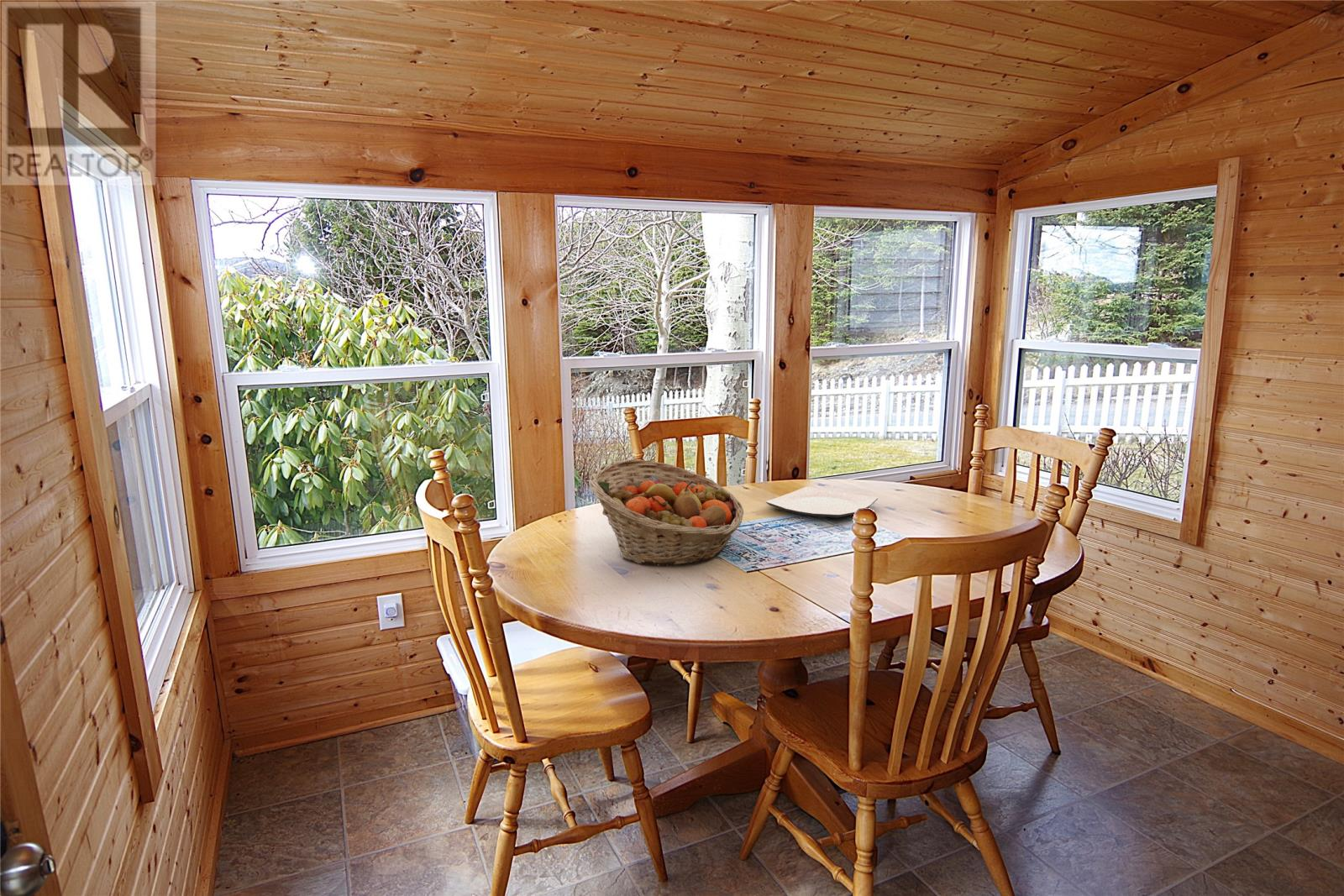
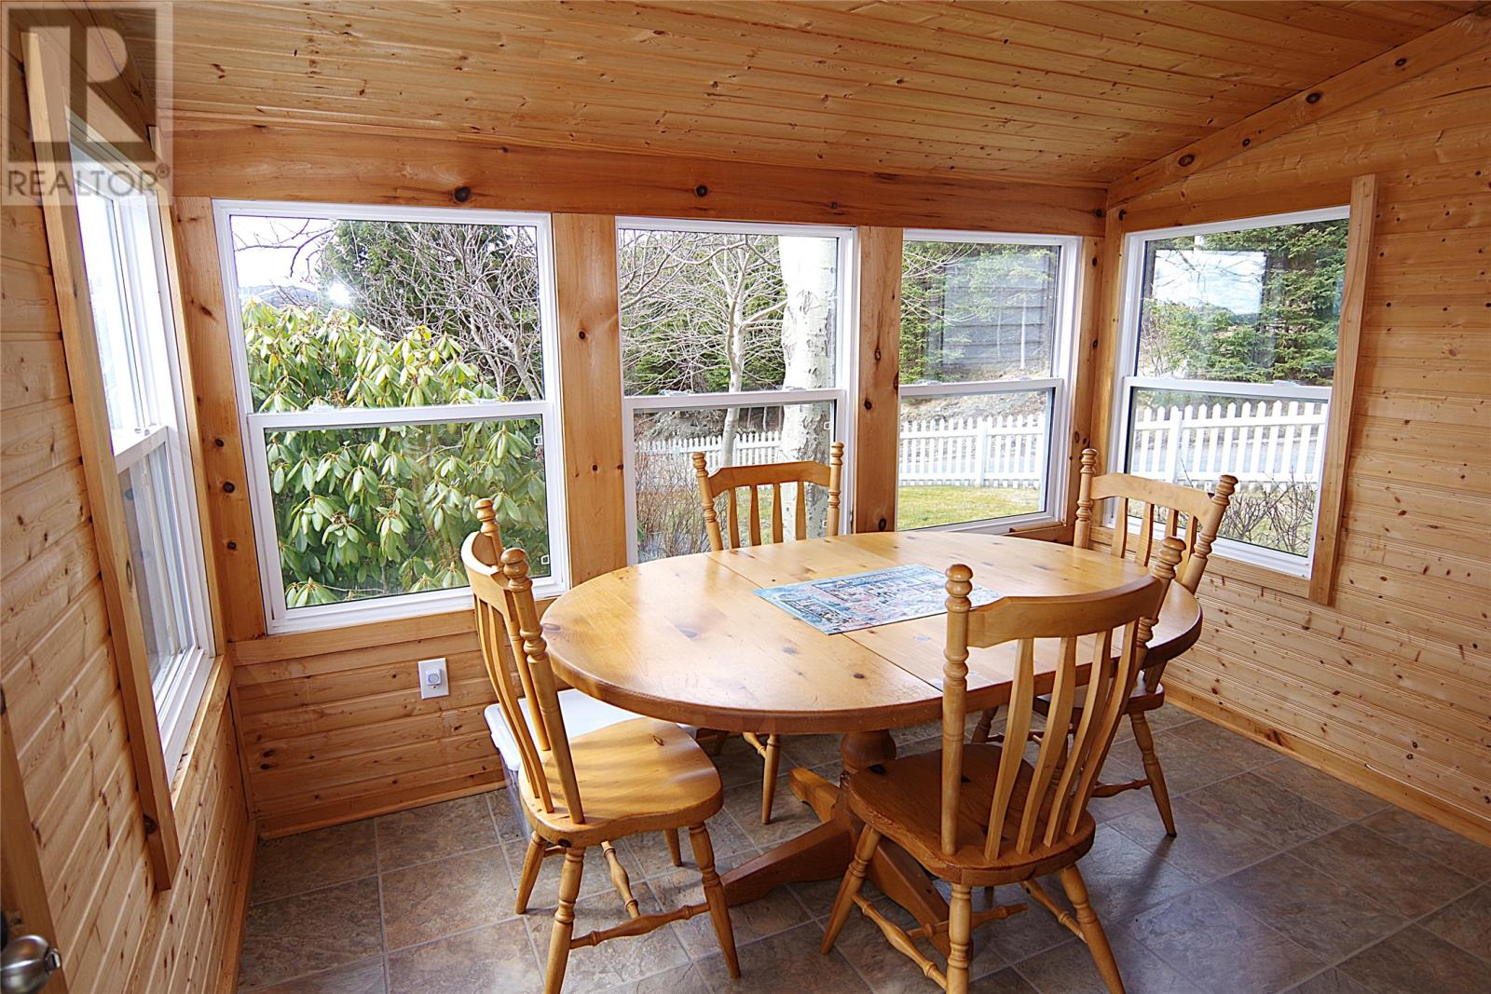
- plate (822, 503)
- fruit basket (667, 508)
